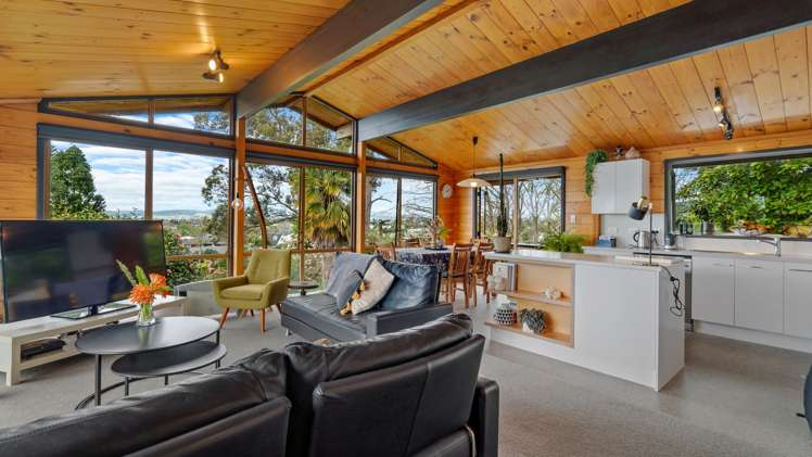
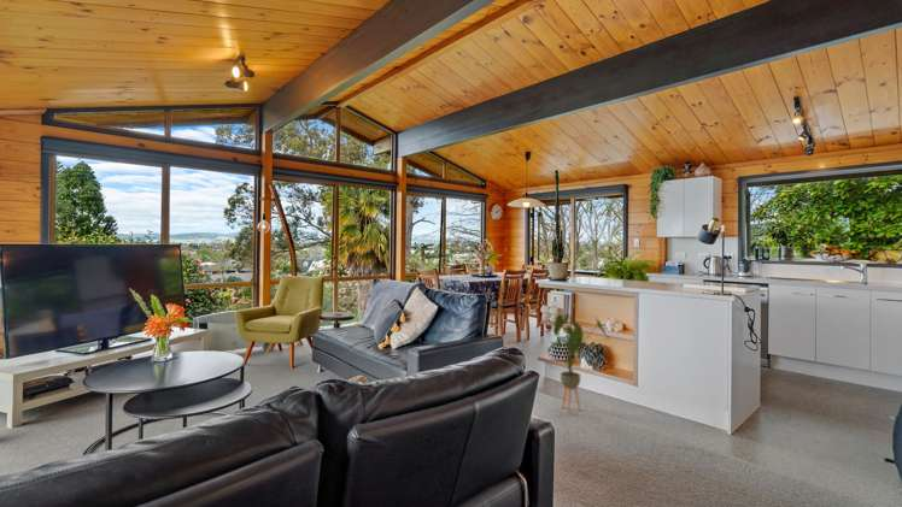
+ house plant (570, 360)
